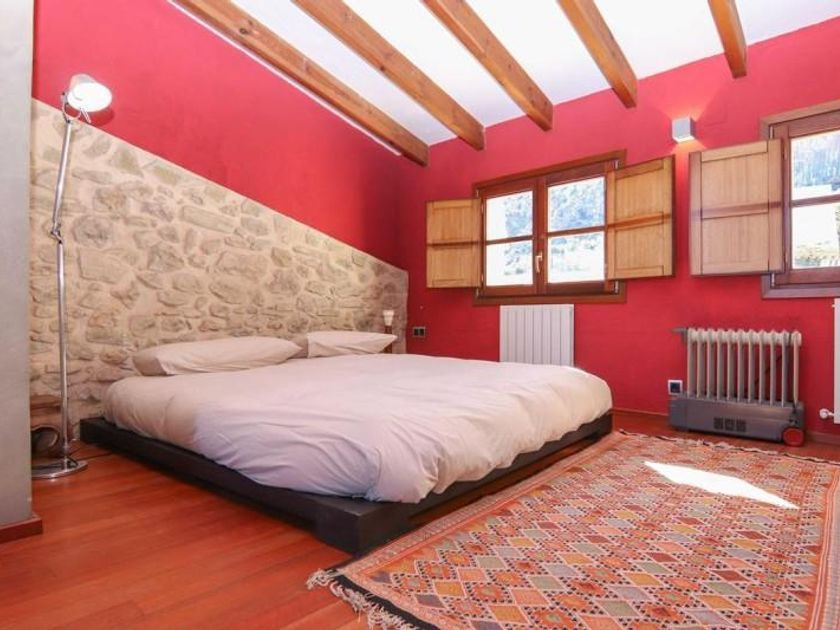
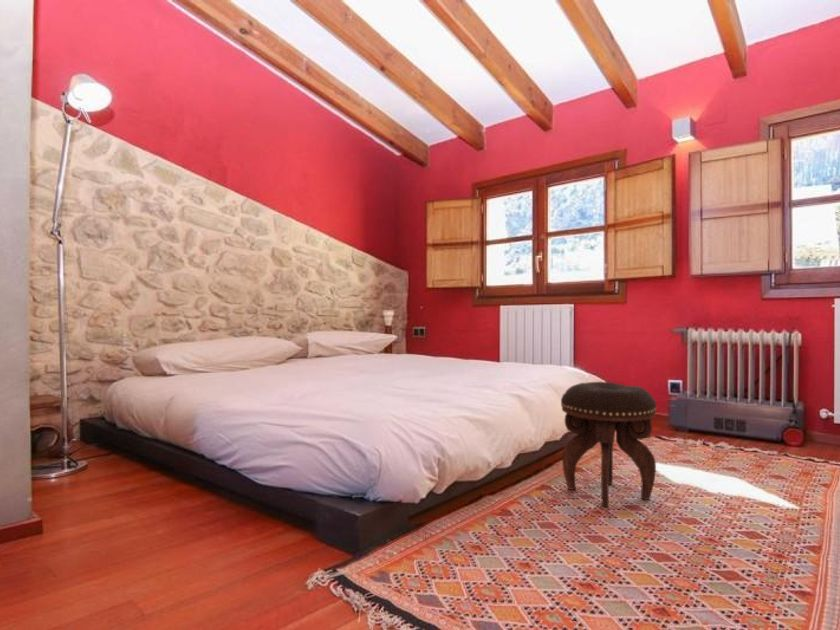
+ footstool (607, 439)
